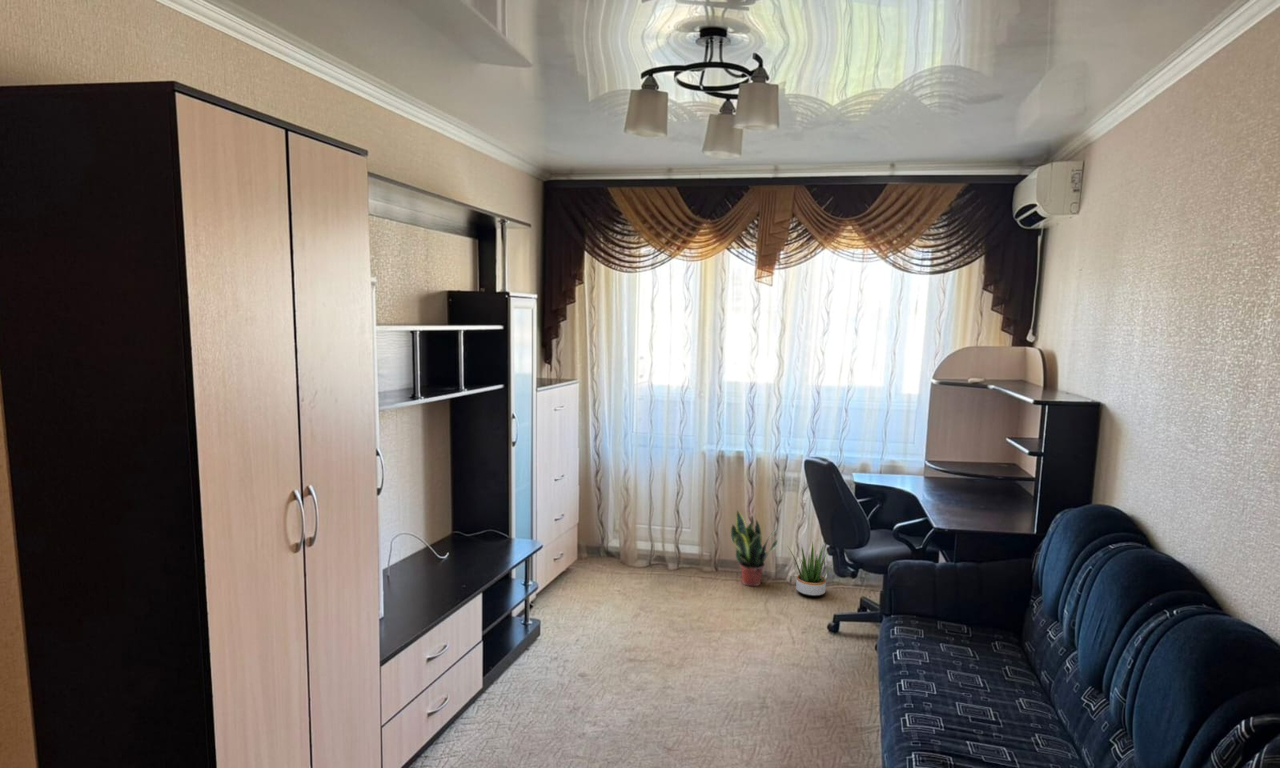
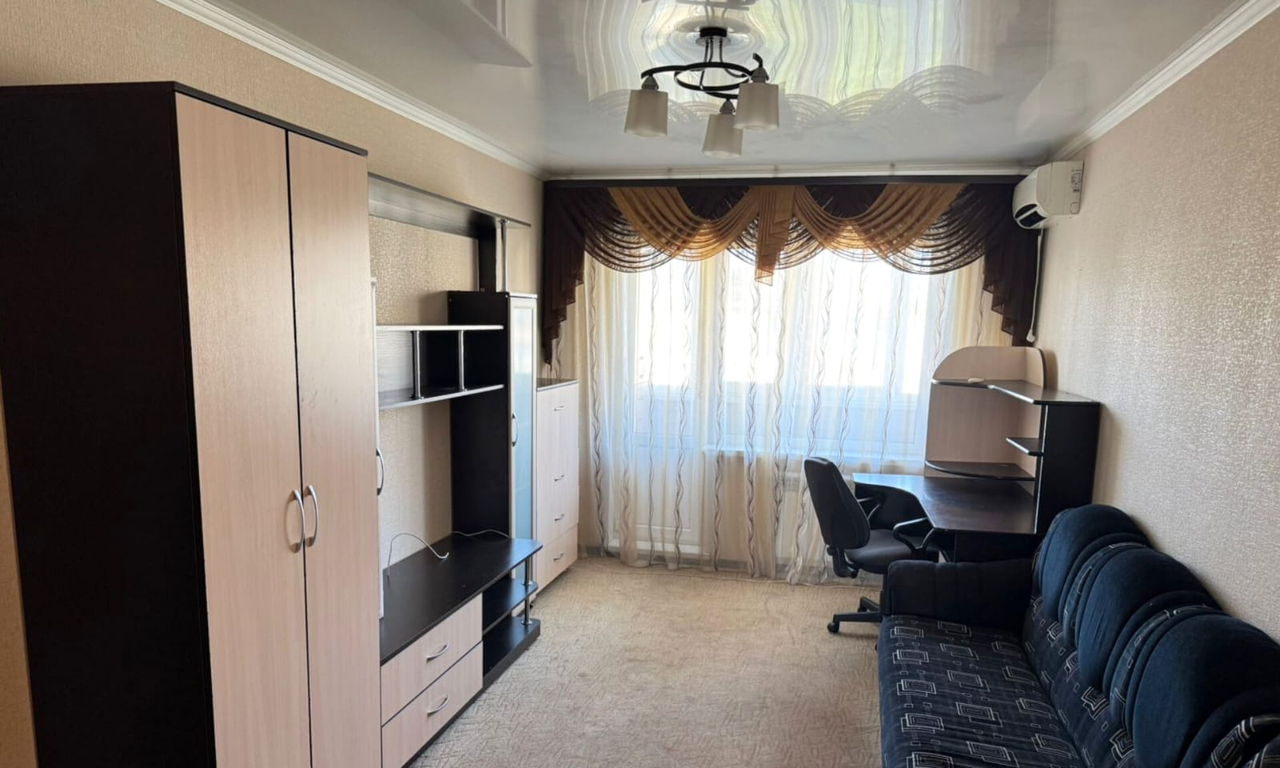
- potted plant (811, 569)
- potted plant (752, 548)
